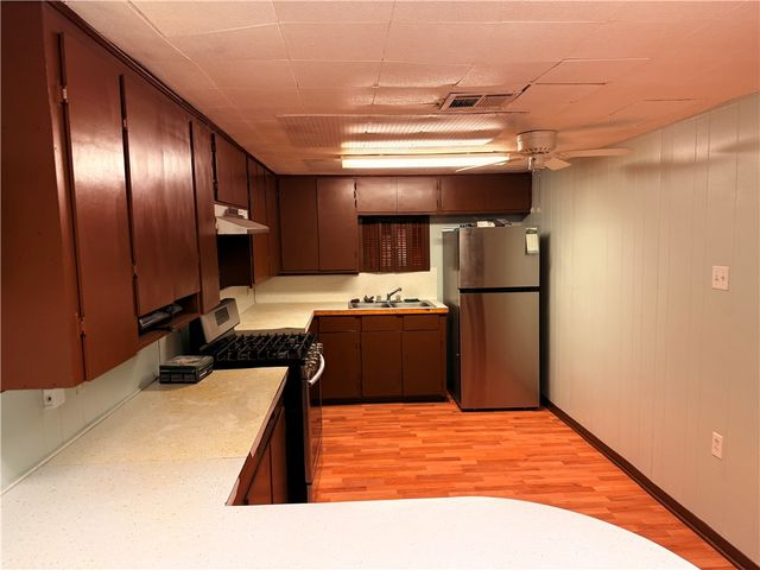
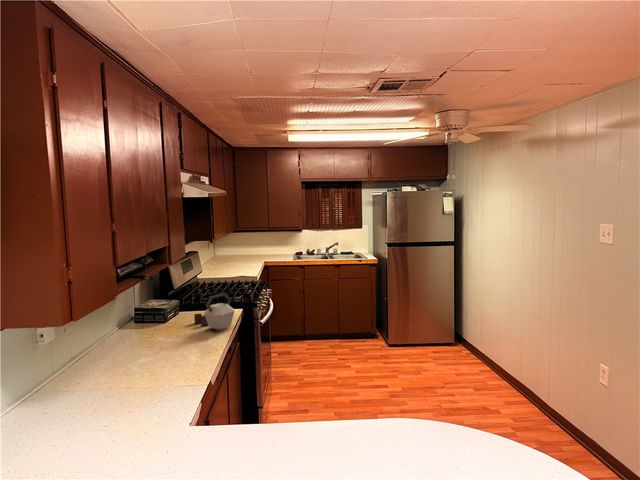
+ kettle (210, 309)
